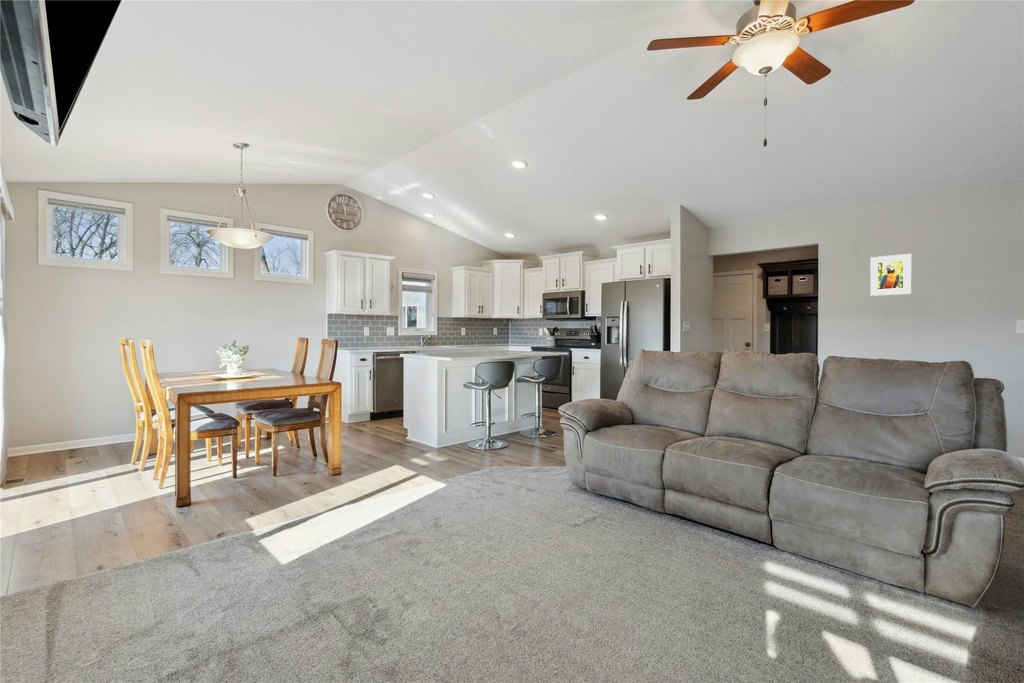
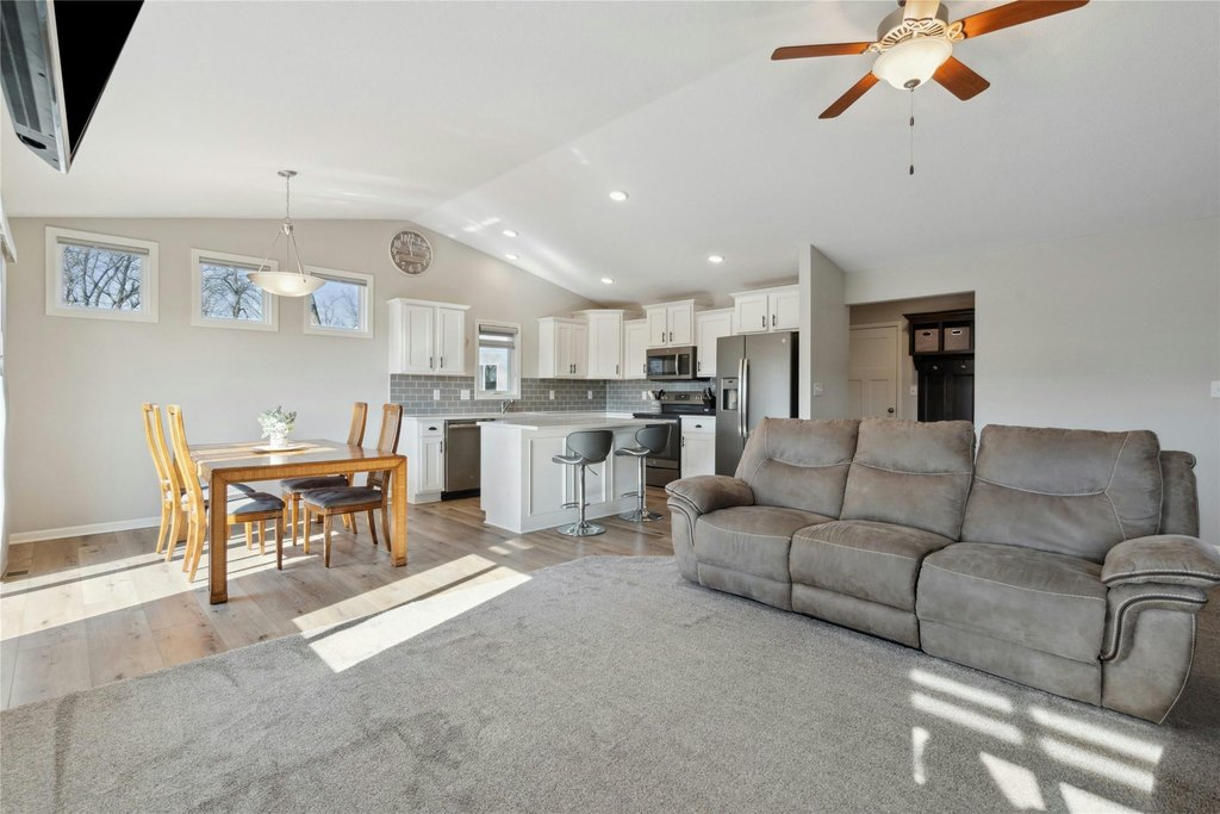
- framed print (890, 275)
